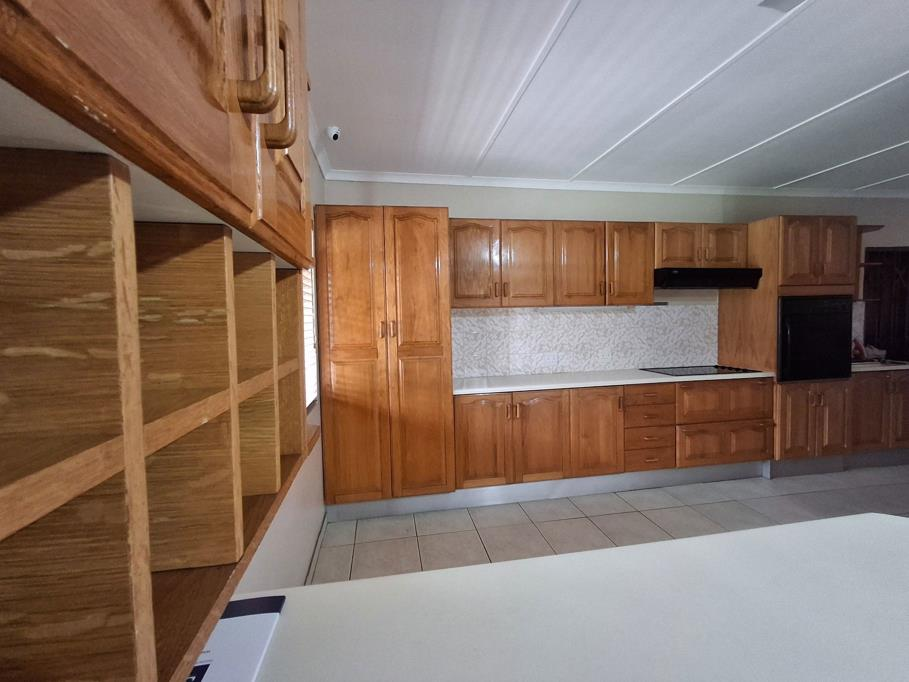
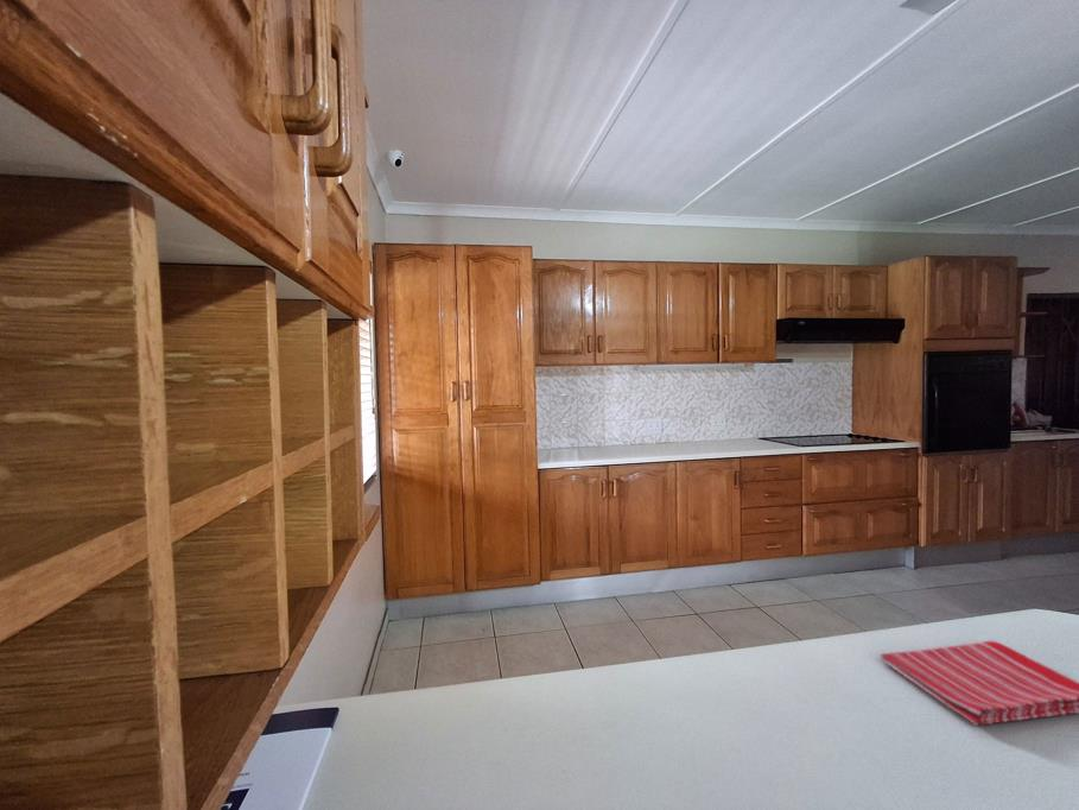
+ dish towel (984, 676)
